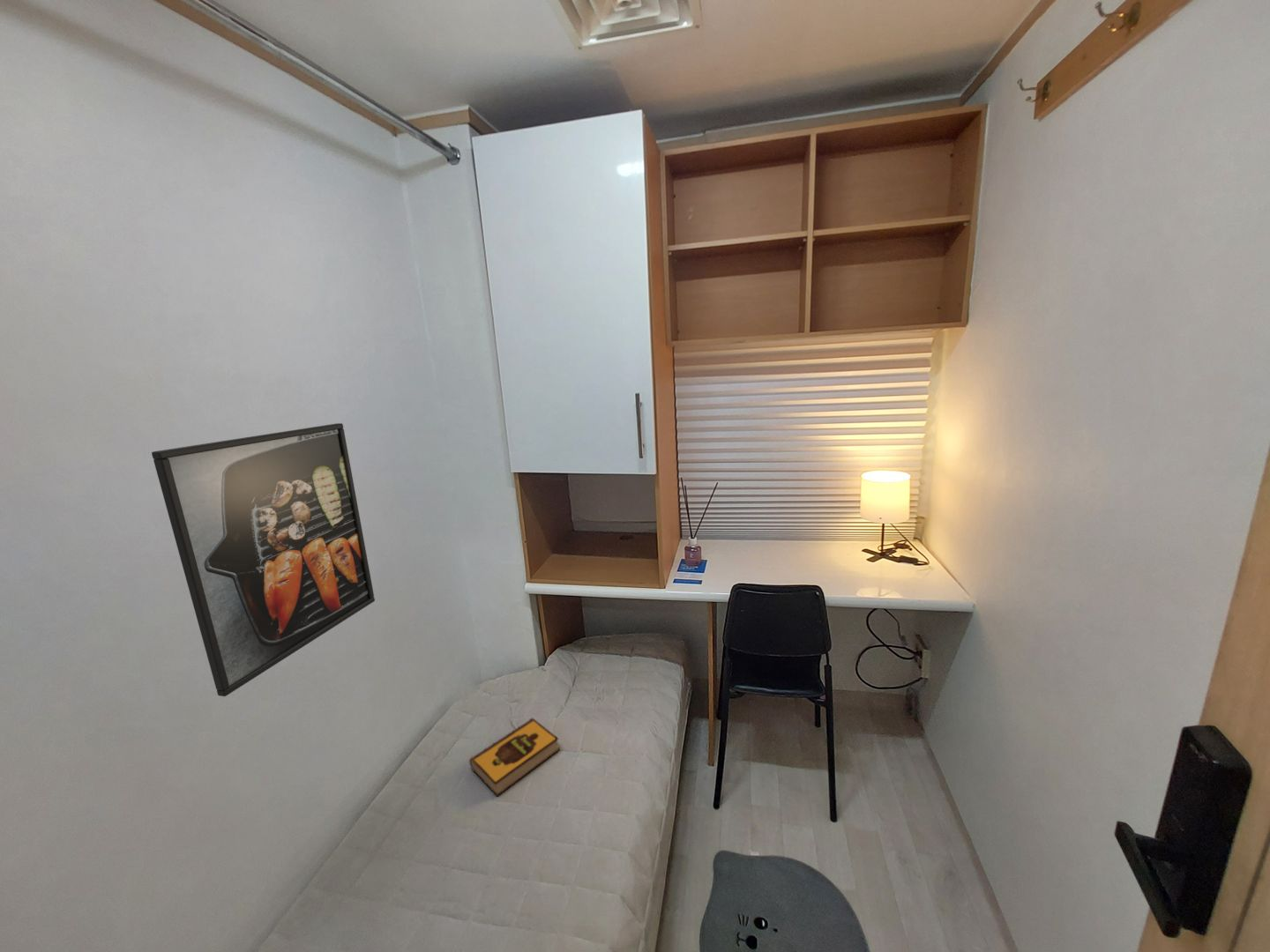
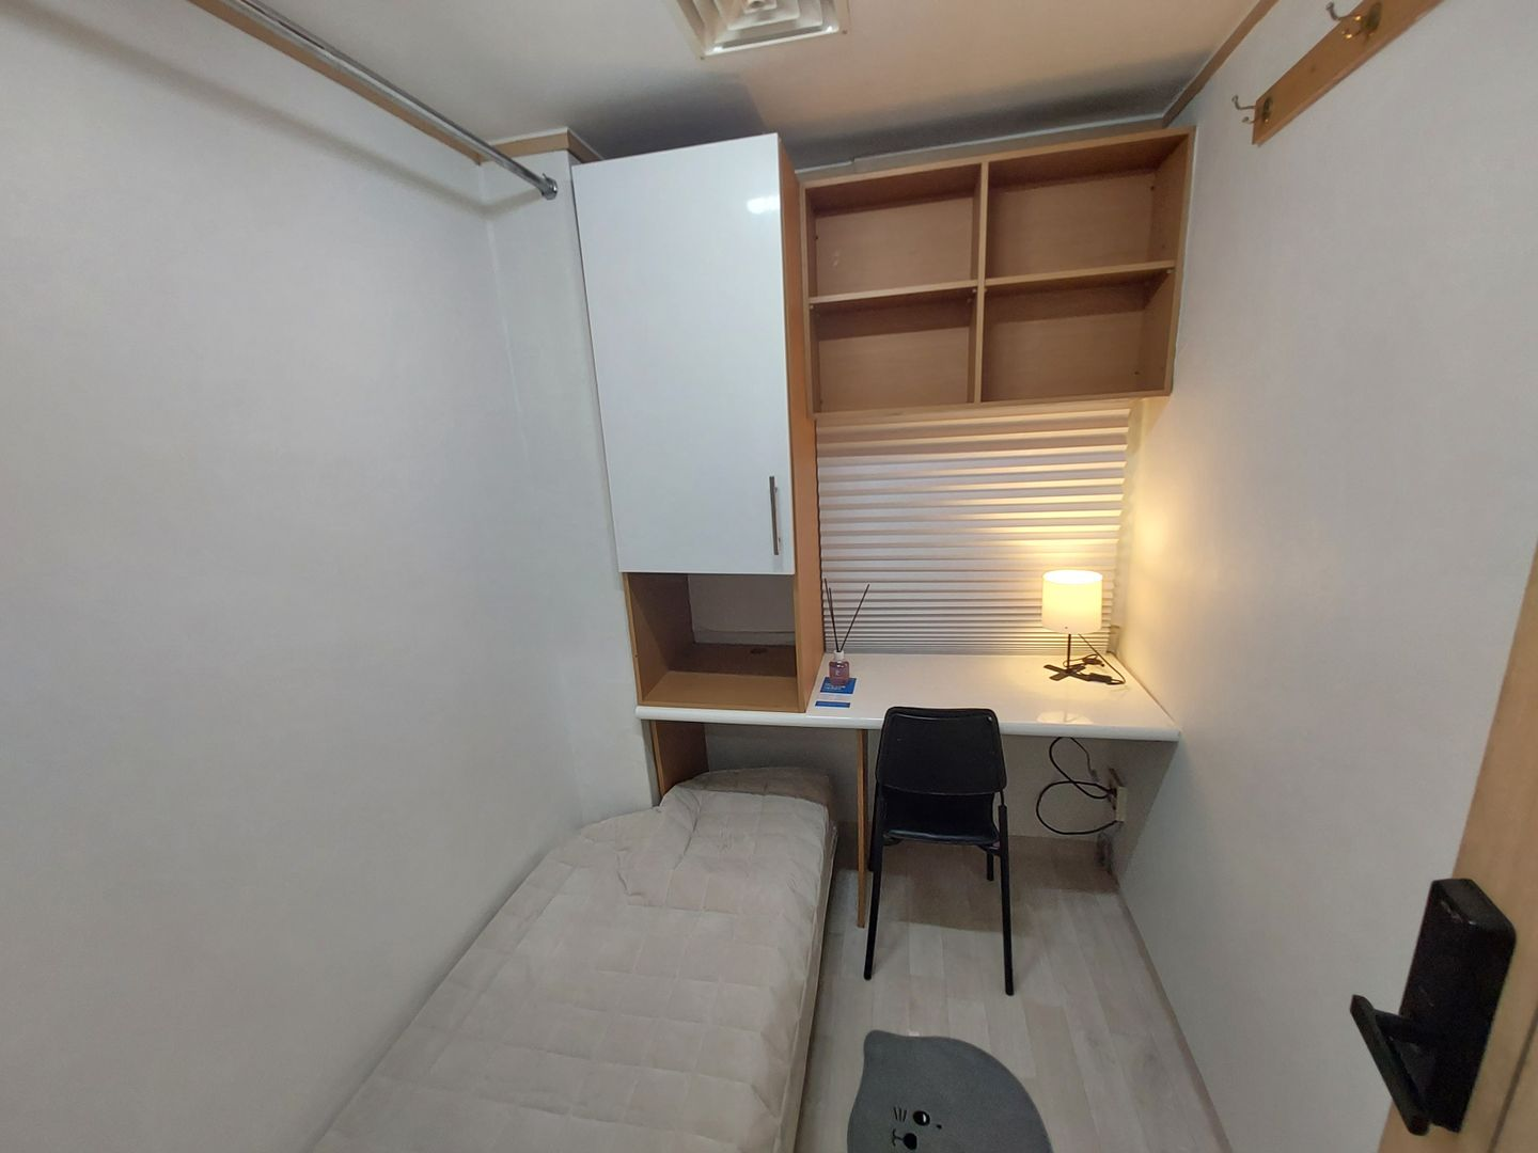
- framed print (288, 543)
- hardback book (514, 752)
